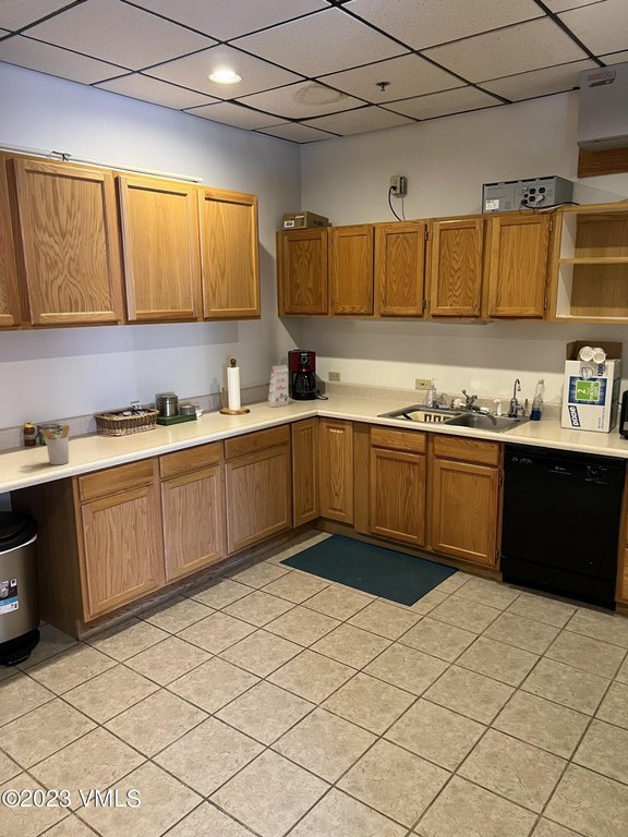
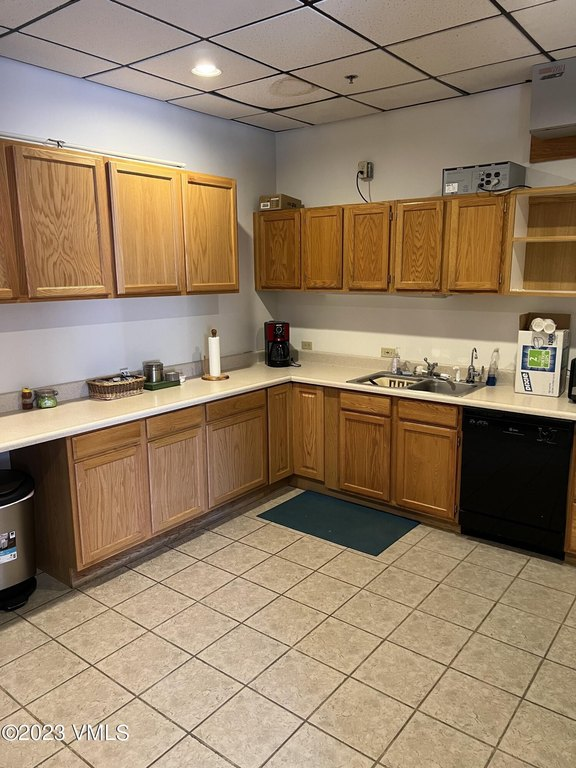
- gift box (278, 385)
- utensil holder (53, 445)
